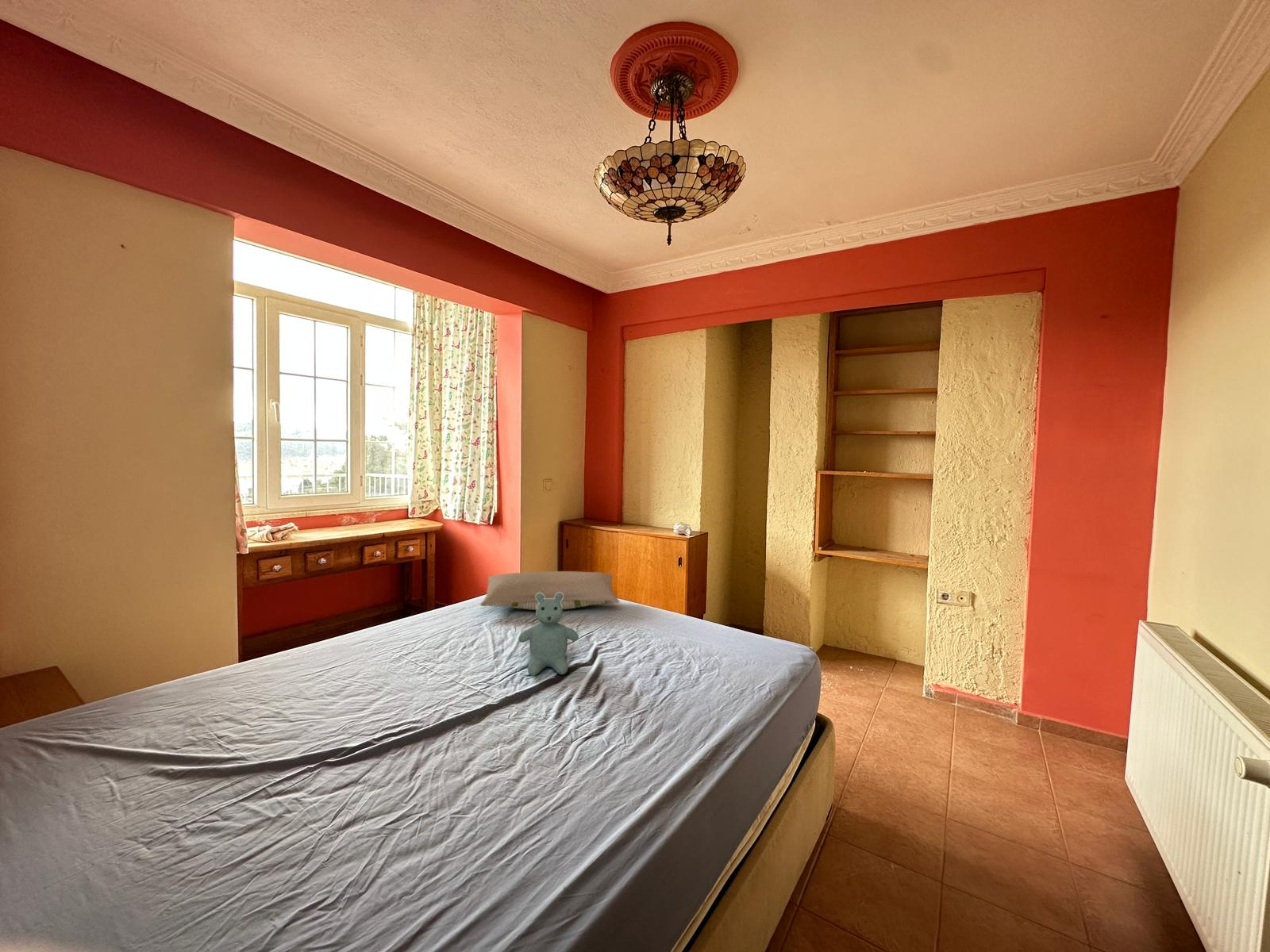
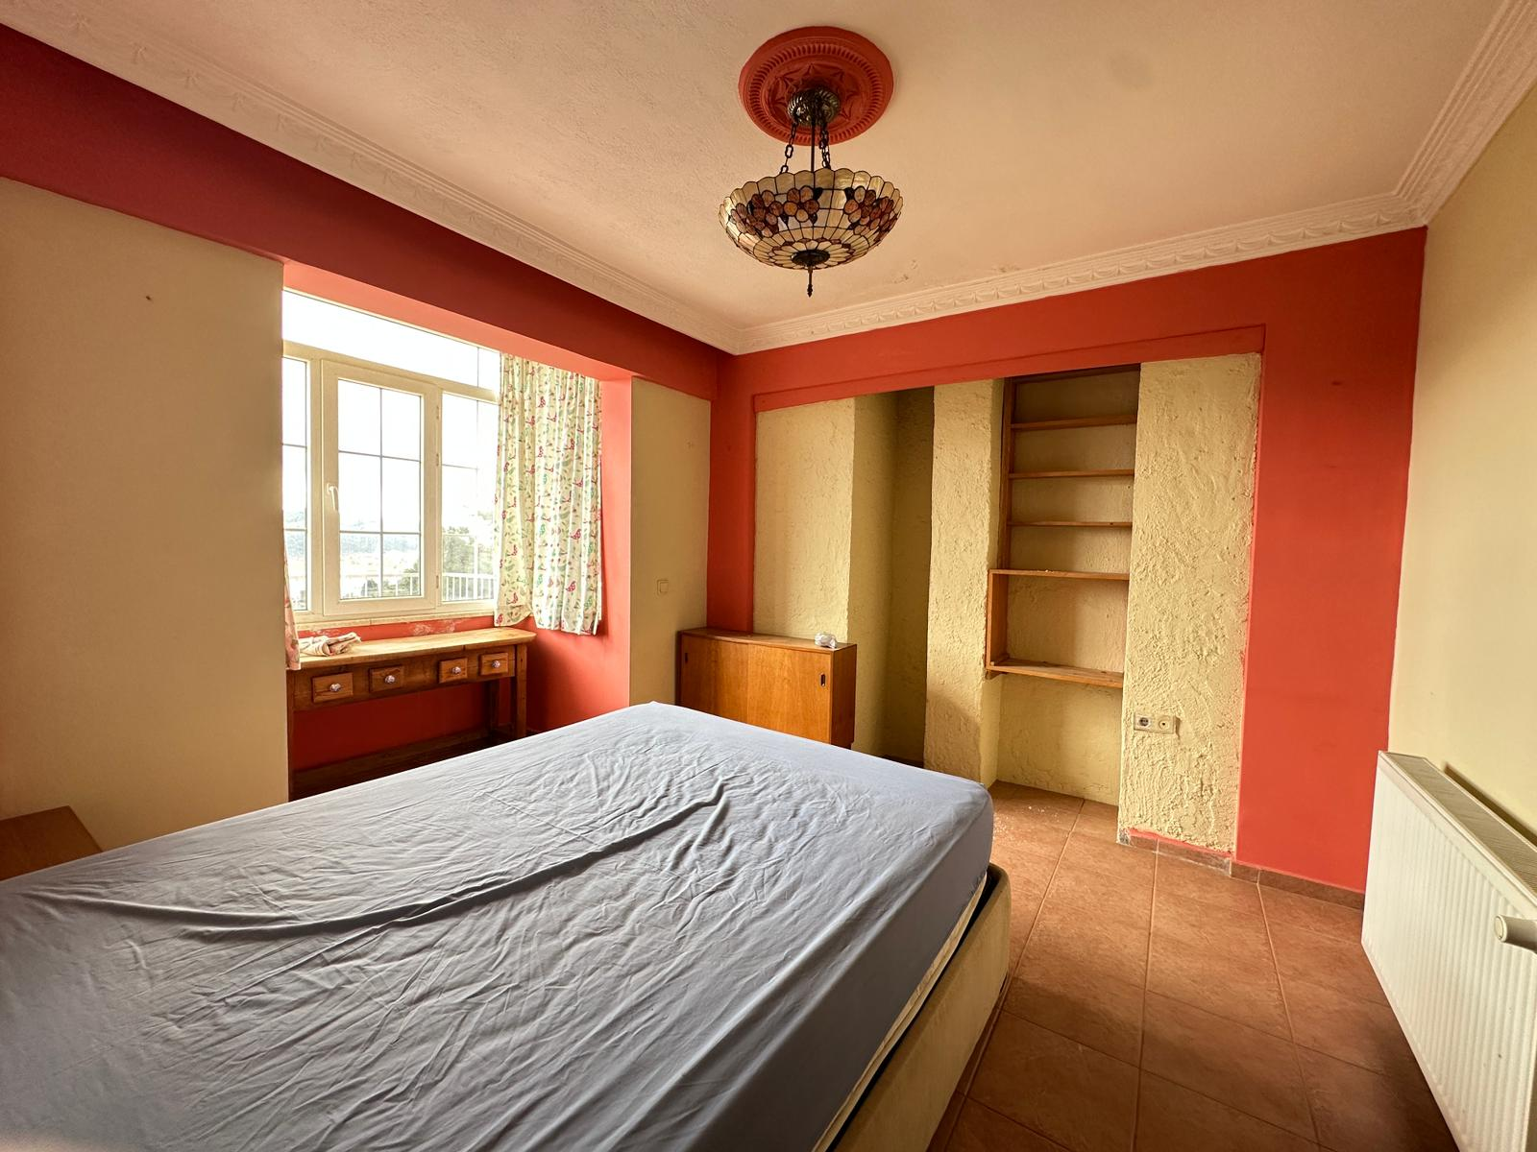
- stuffed bear (548, 631)
- pillow (551, 589)
